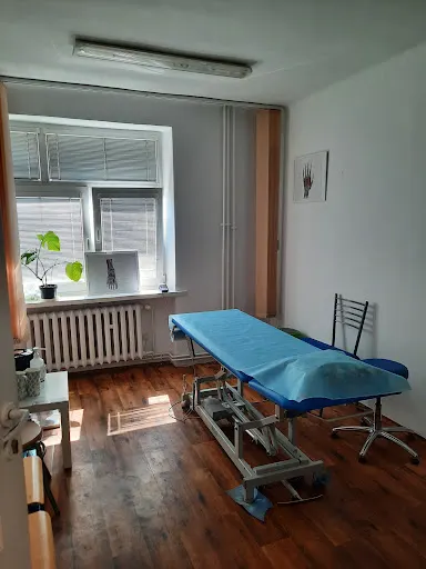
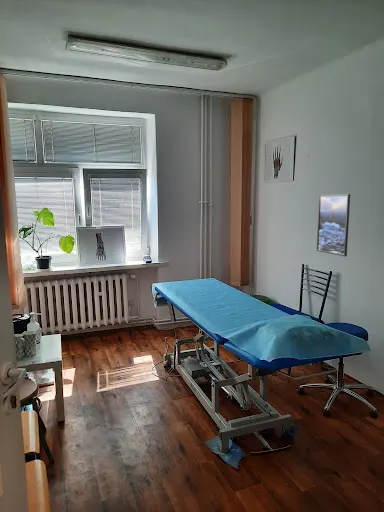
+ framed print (332, 224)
